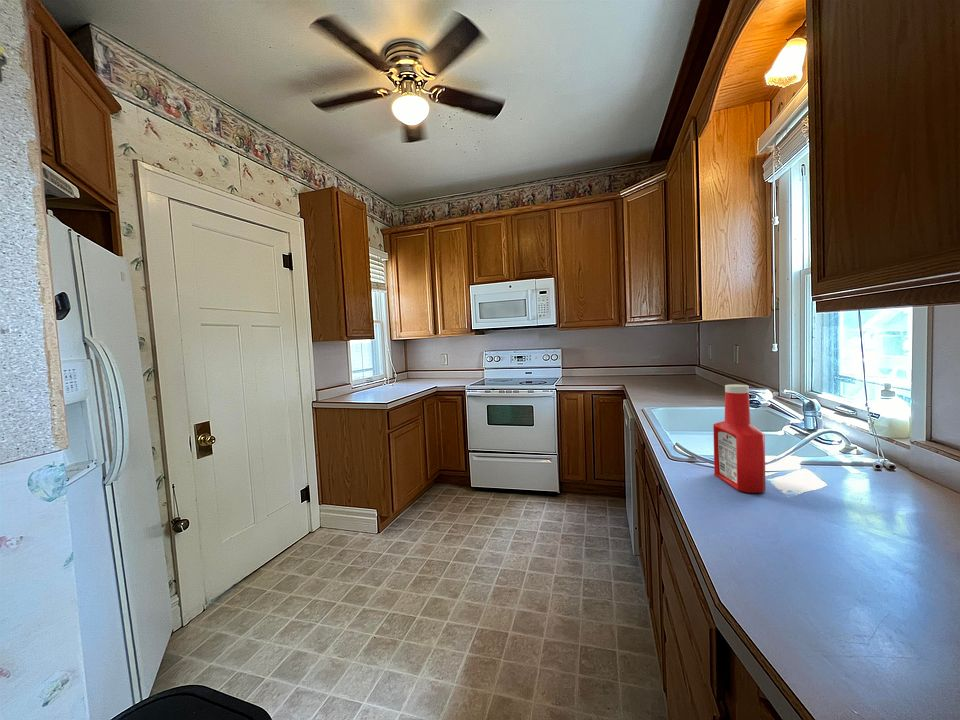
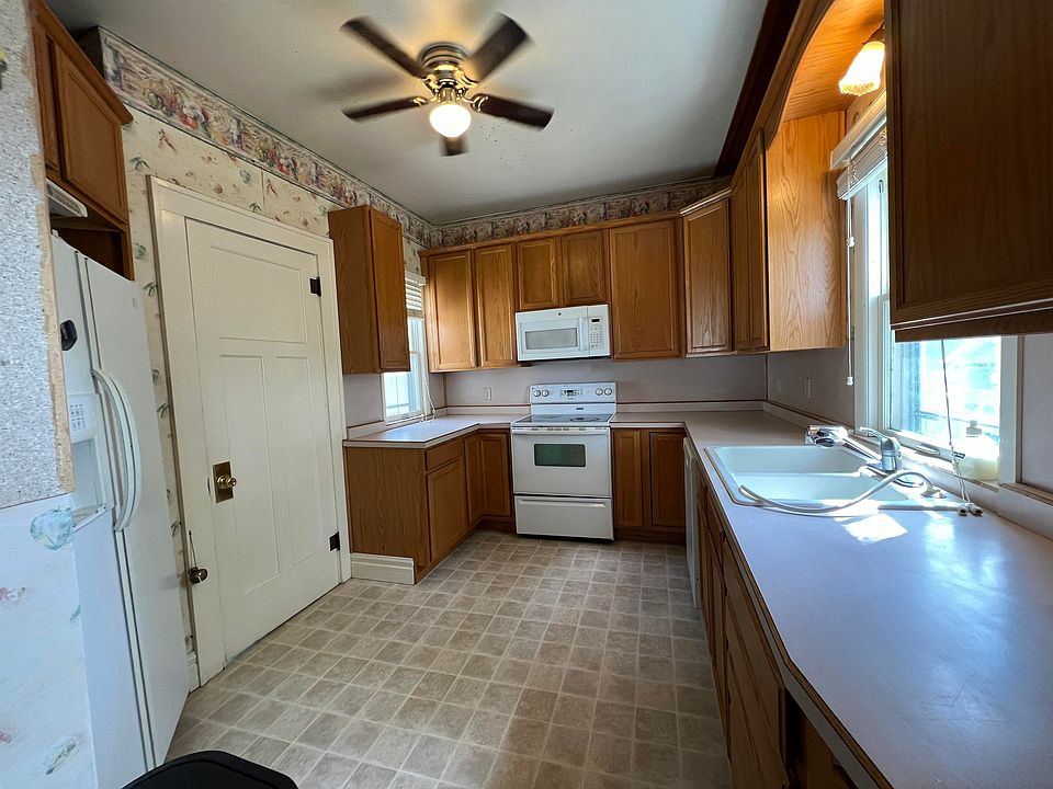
- soap bottle (737, 434)
